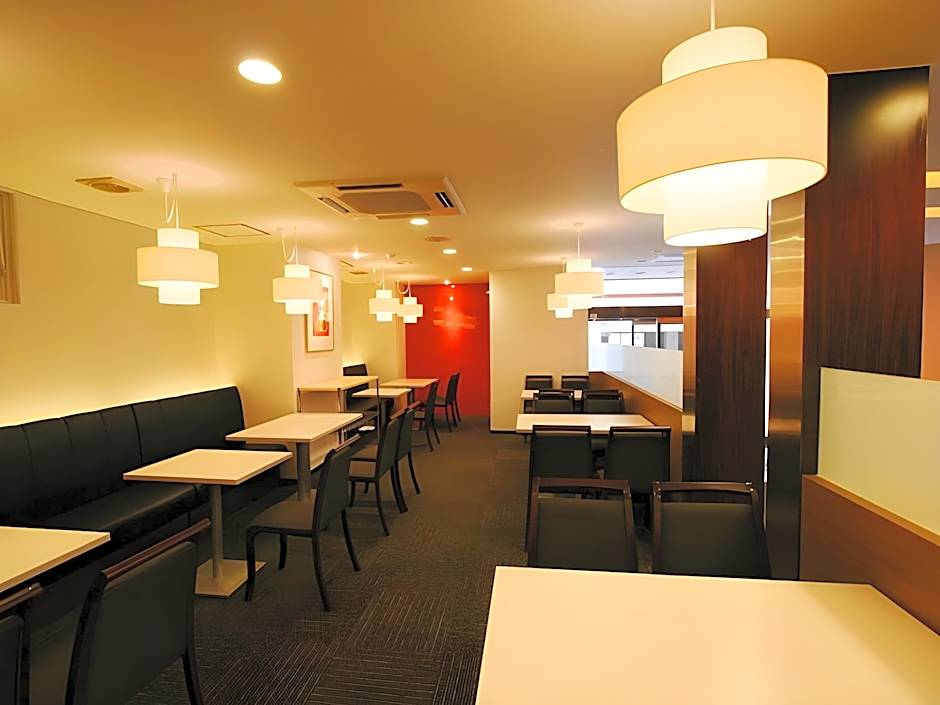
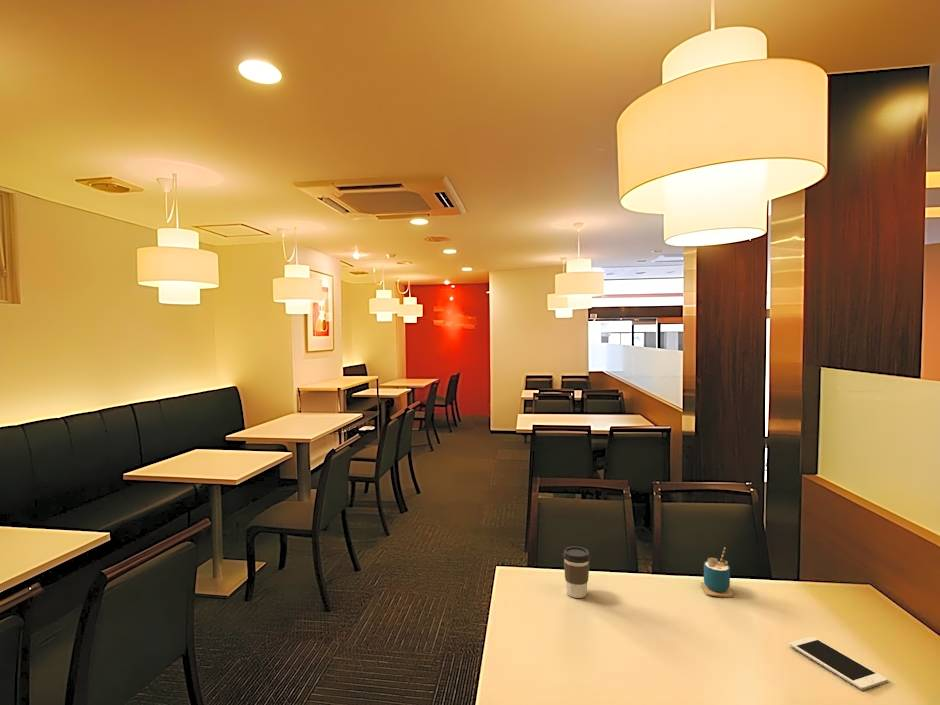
+ coffee cup (576, 572)
+ cell phone (835, 661)
+ cup (716, 569)
